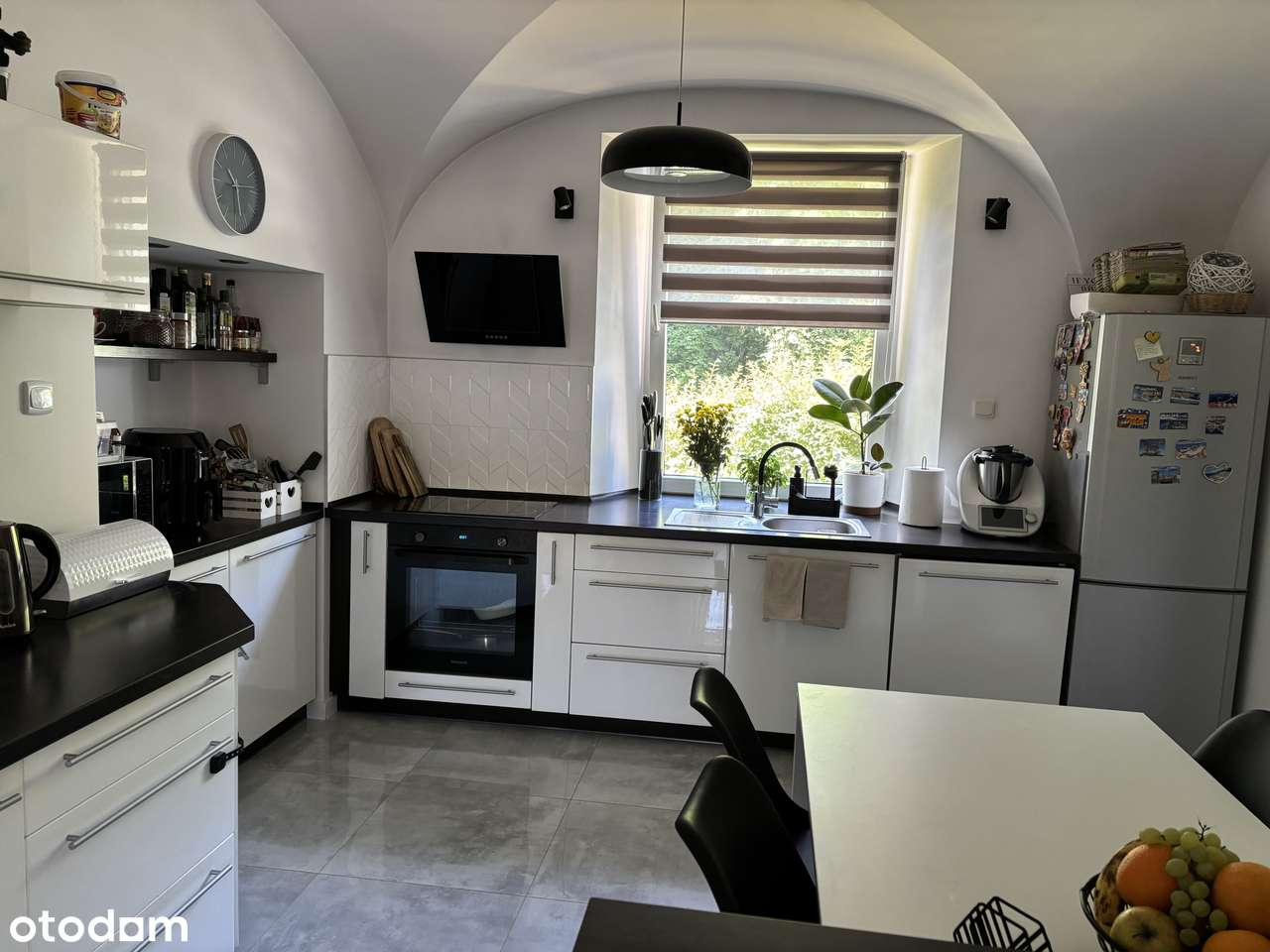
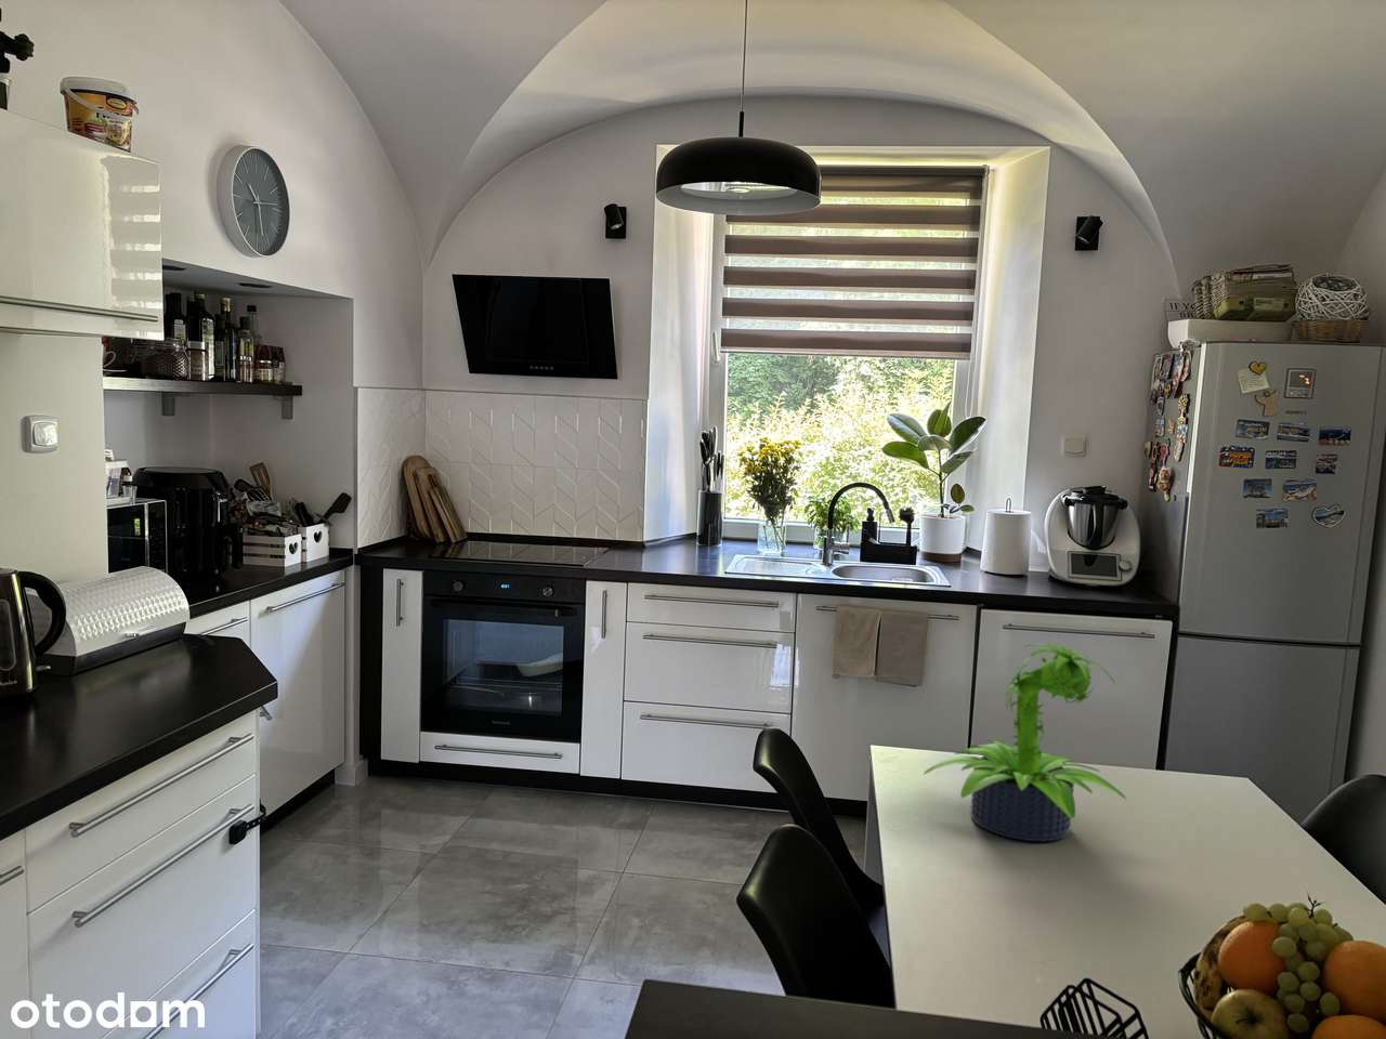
+ potted plant (1027, 735)
